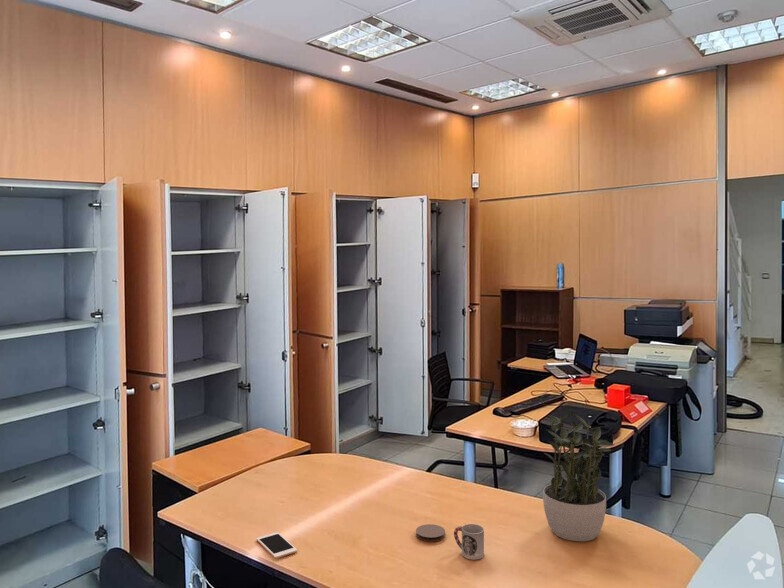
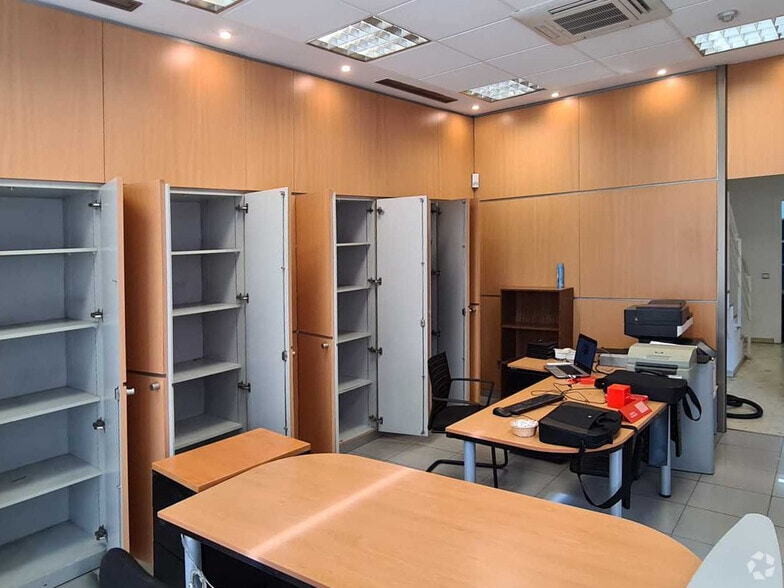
- coaster (430, 532)
- cup (468, 540)
- potted plant (577, 472)
- cell phone (276, 544)
